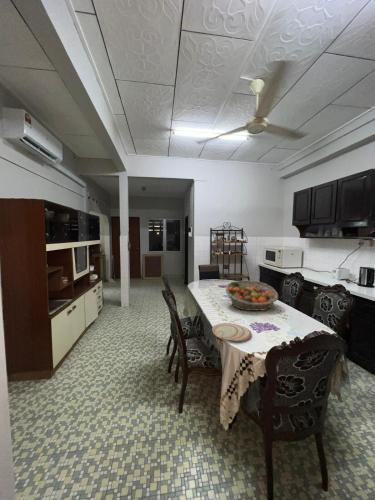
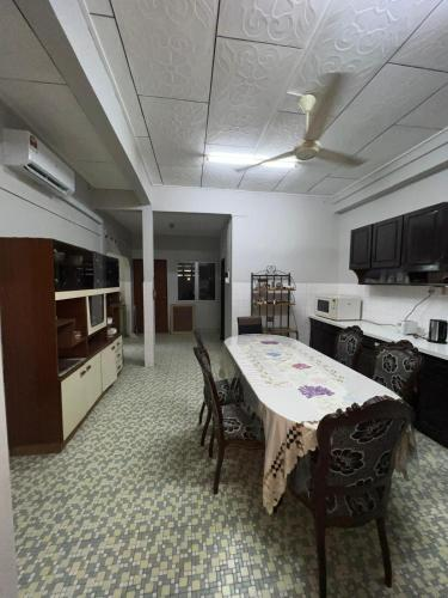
- fruit basket (250, 295)
- plate (231, 330)
